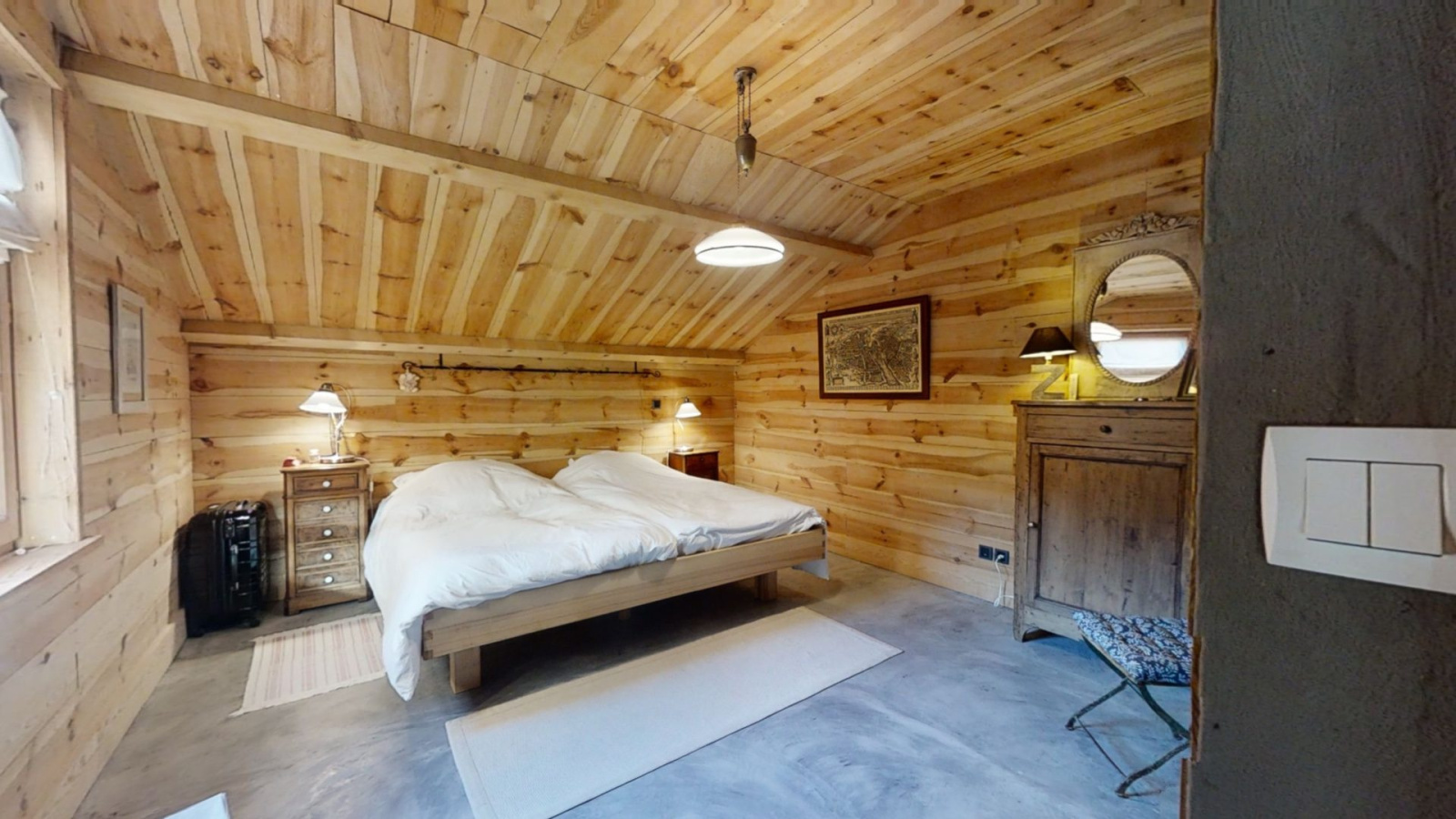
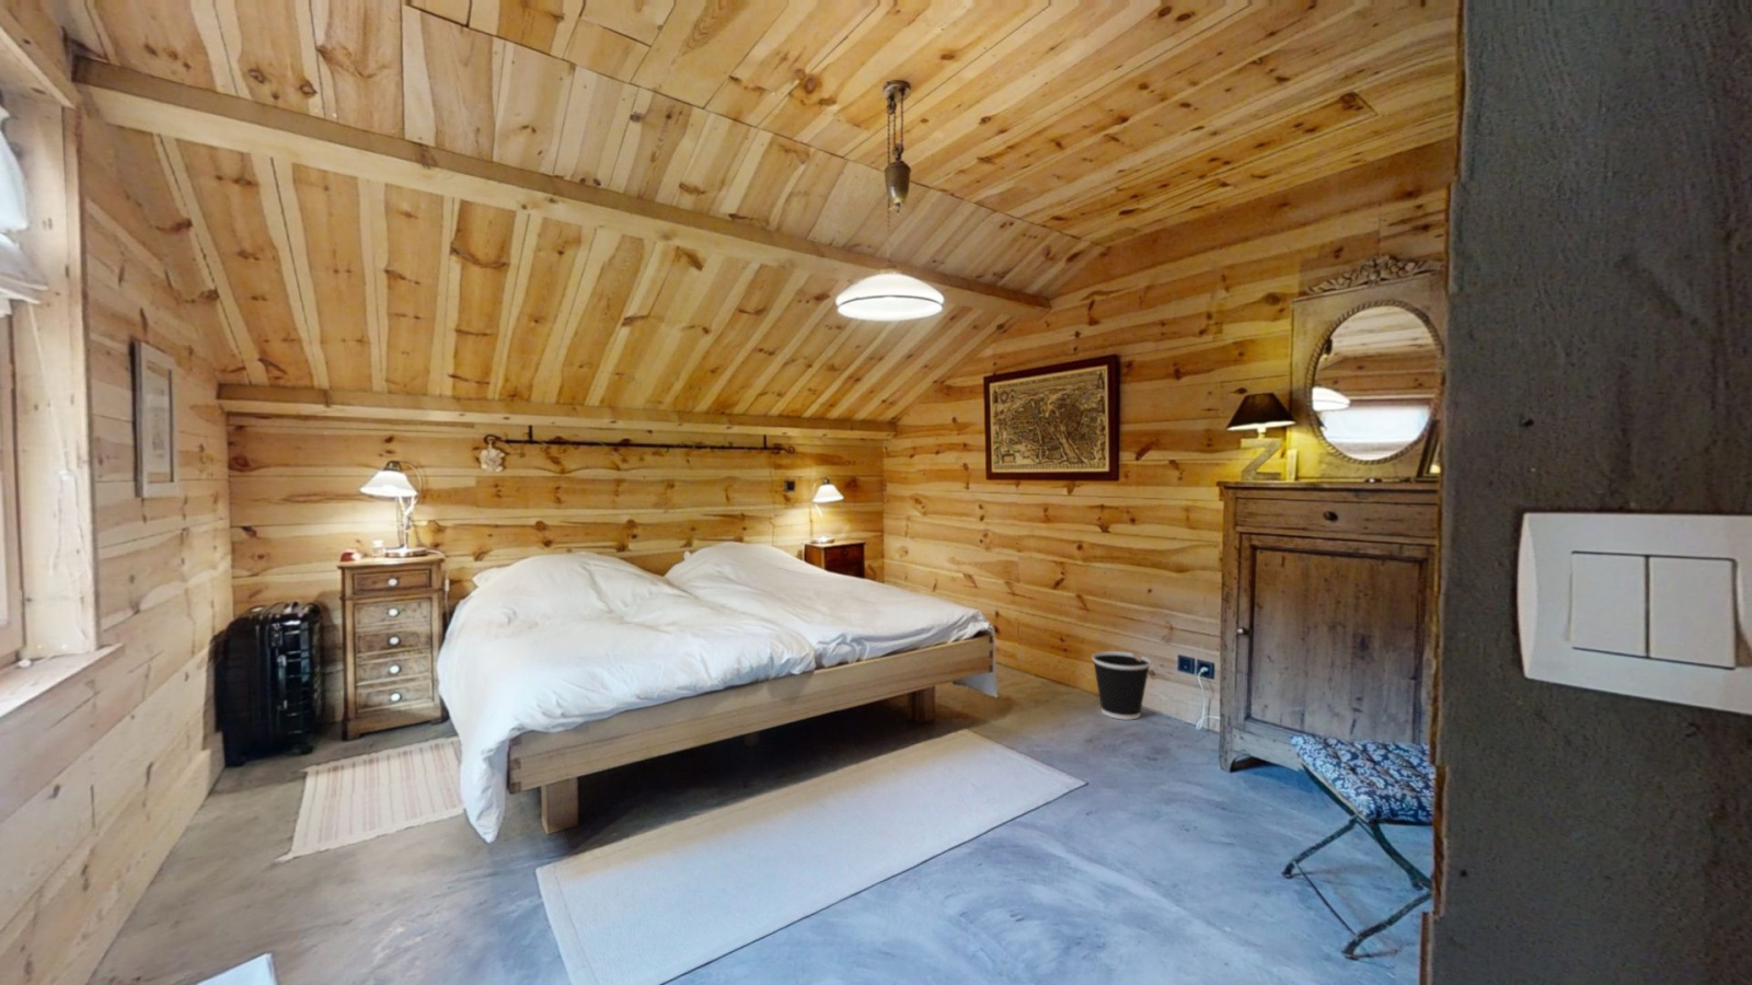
+ wastebasket (1120, 686)
